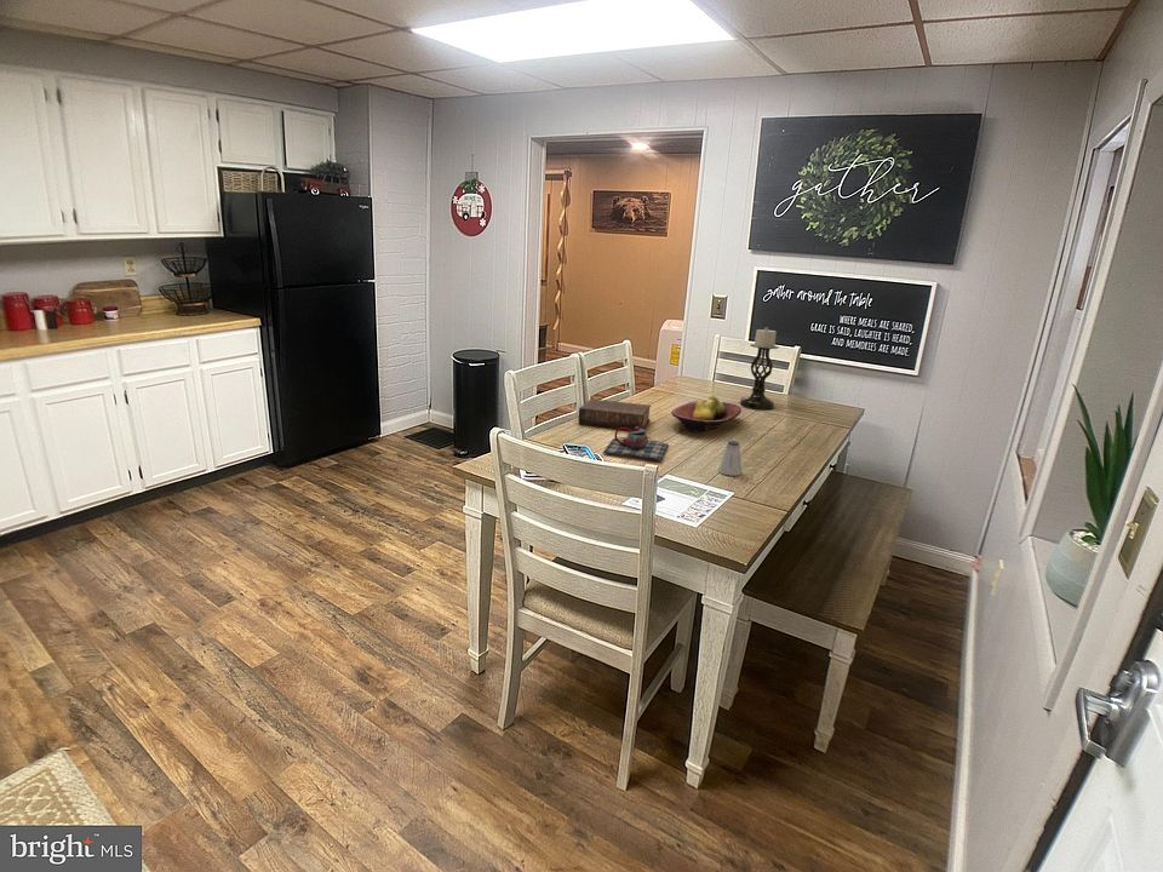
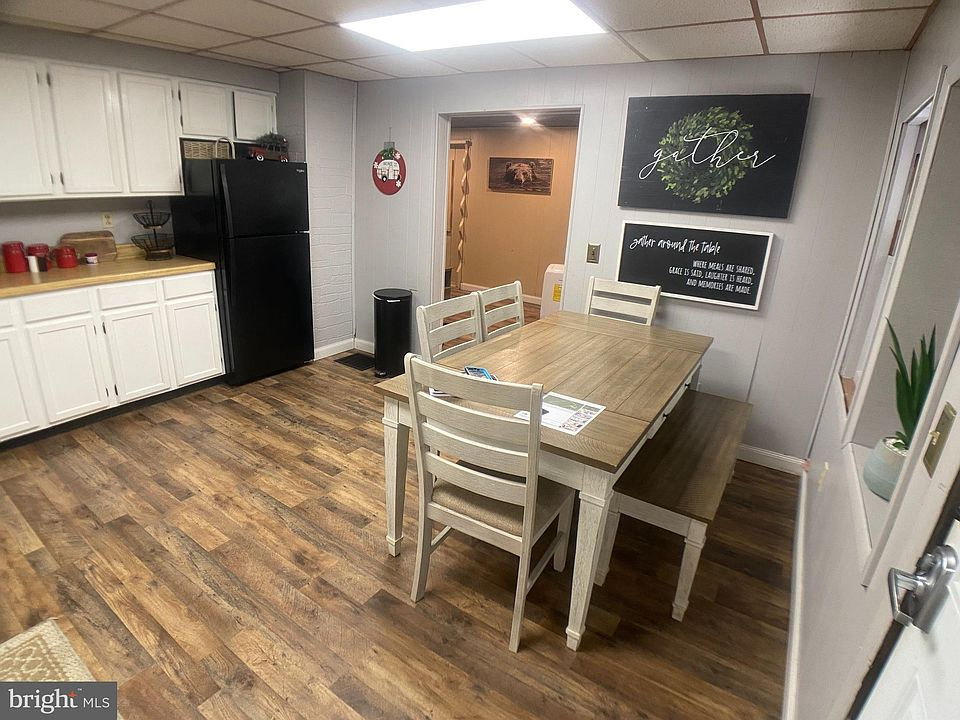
- fruit bowl (706, 411)
- teapot (637, 437)
- candle holder (762, 367)
- saltshaker (732, 457)
- book (614, 414)
